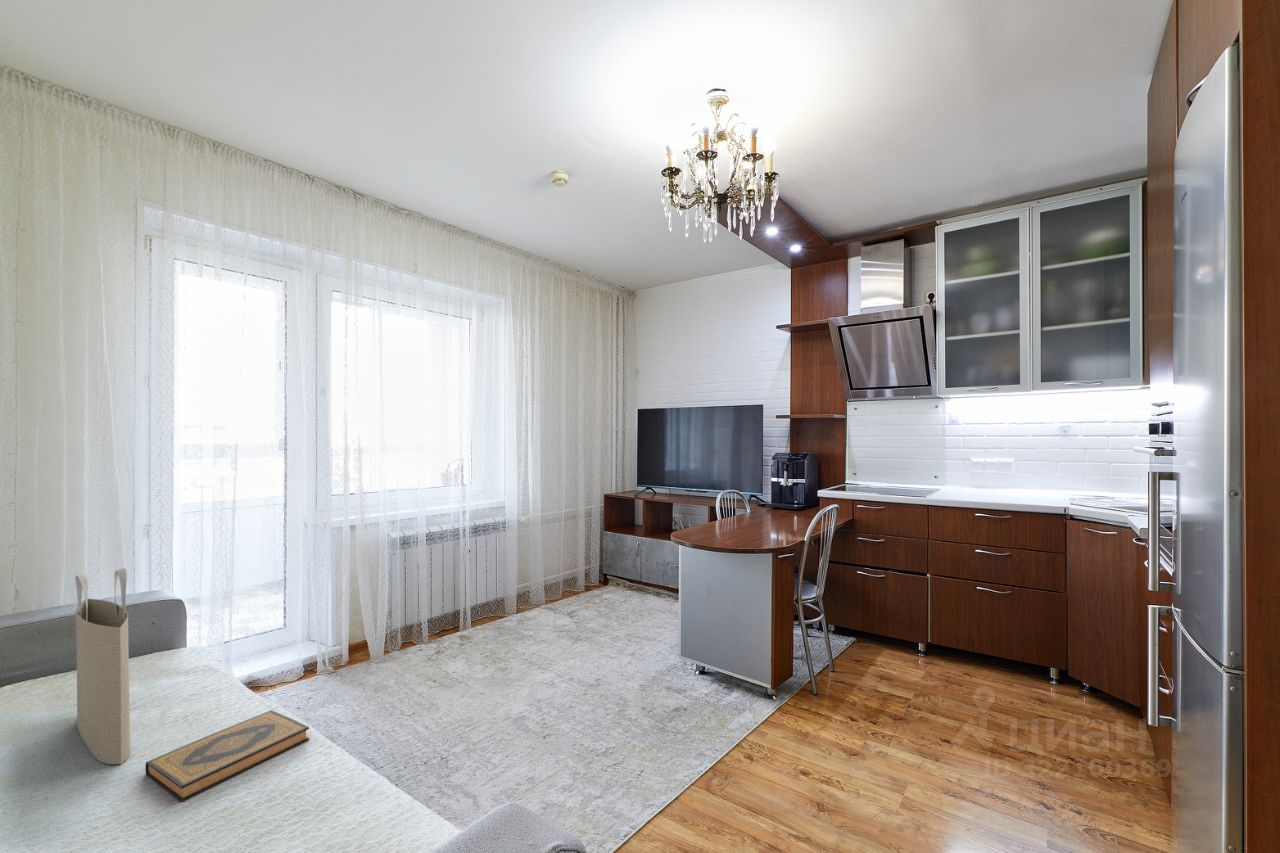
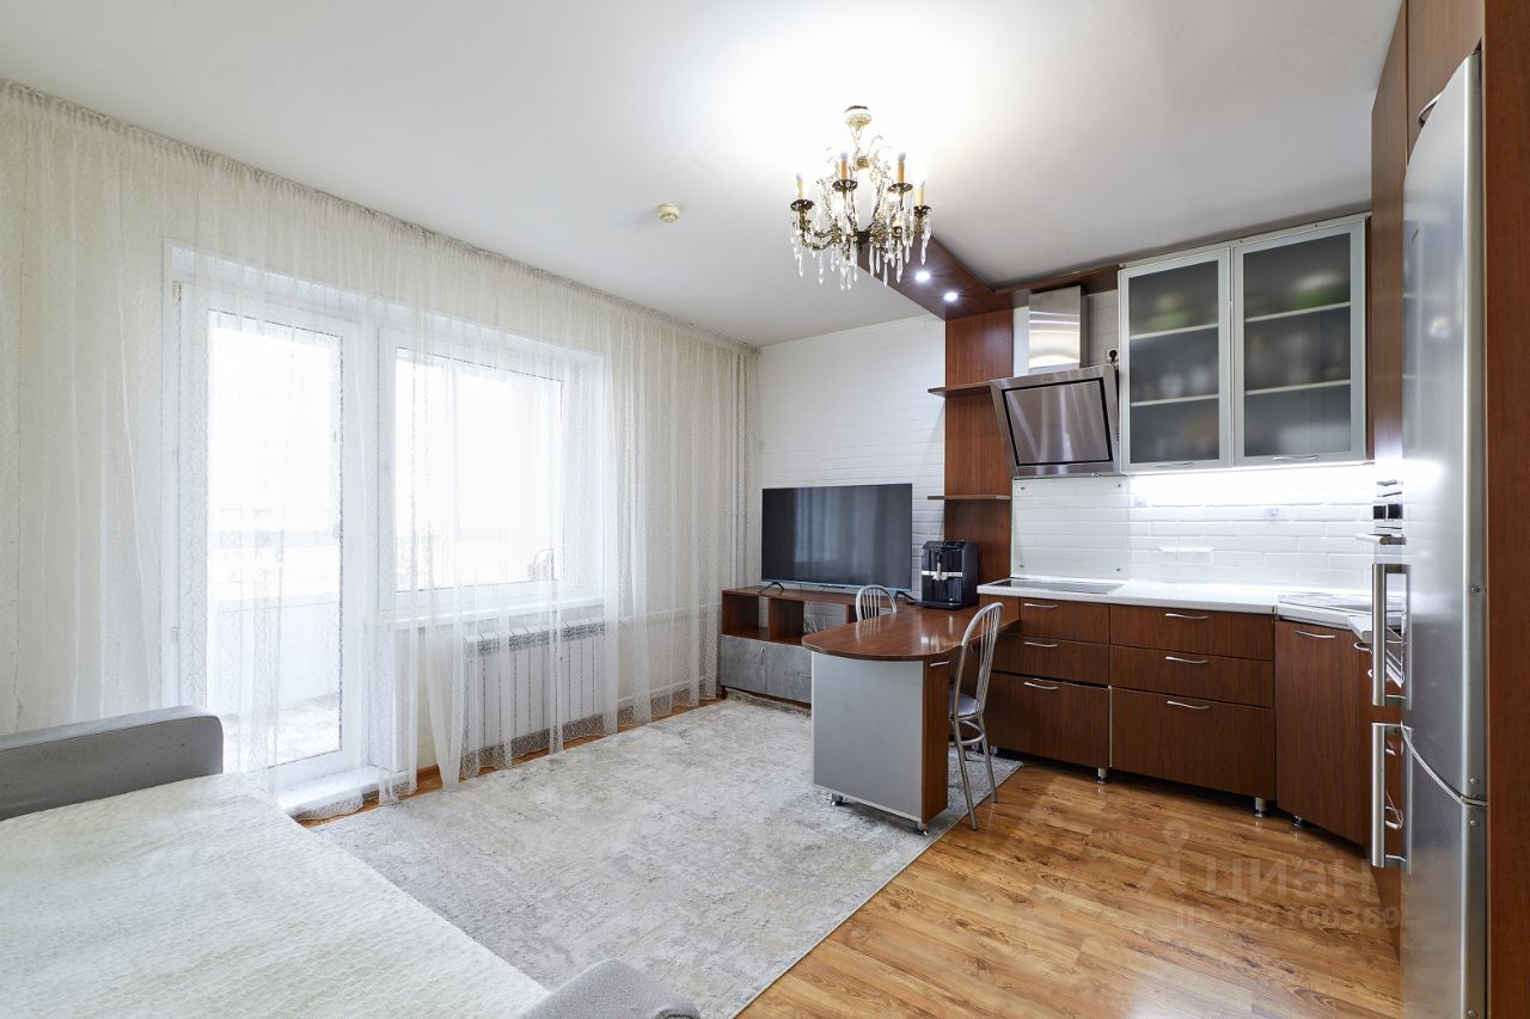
- tote bag (101, 654)
- hardback book (231, 749)
